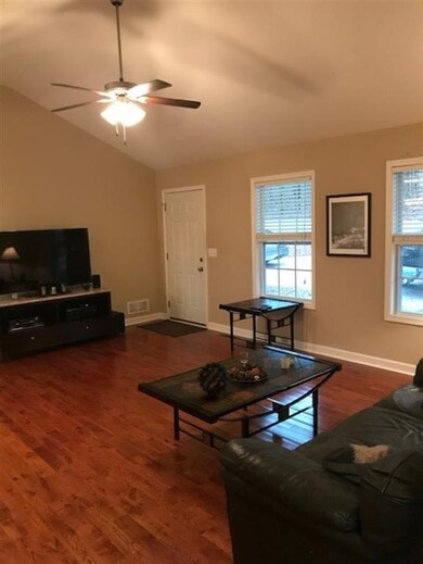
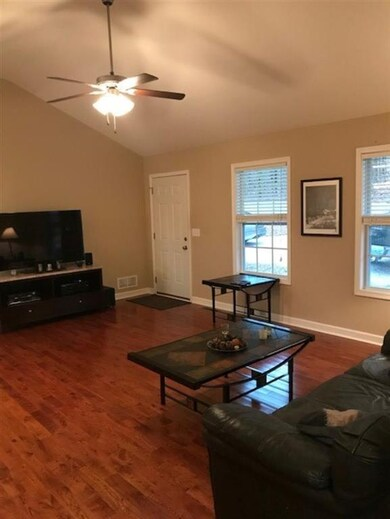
- decorative ball (213, 378)
